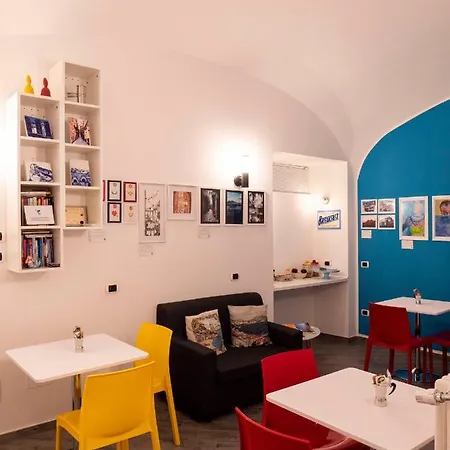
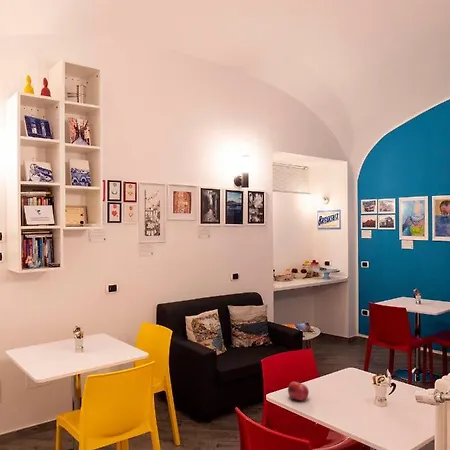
+ fruit (297, 390)
